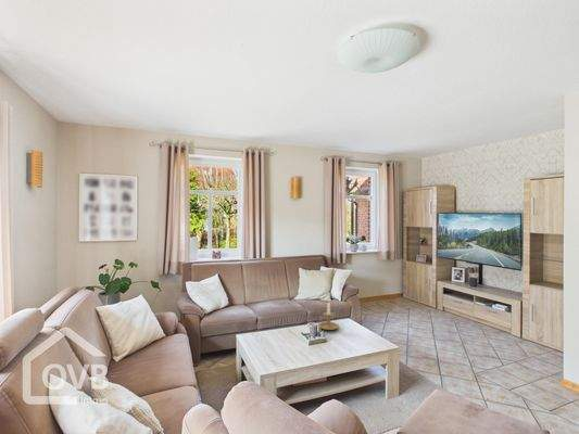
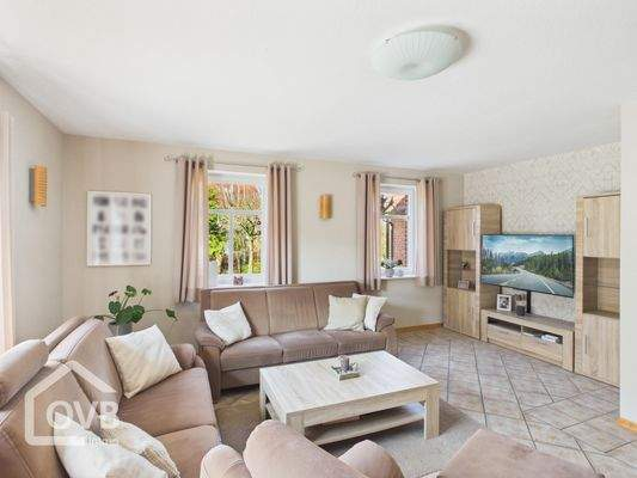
- candle holder (328, 315)
